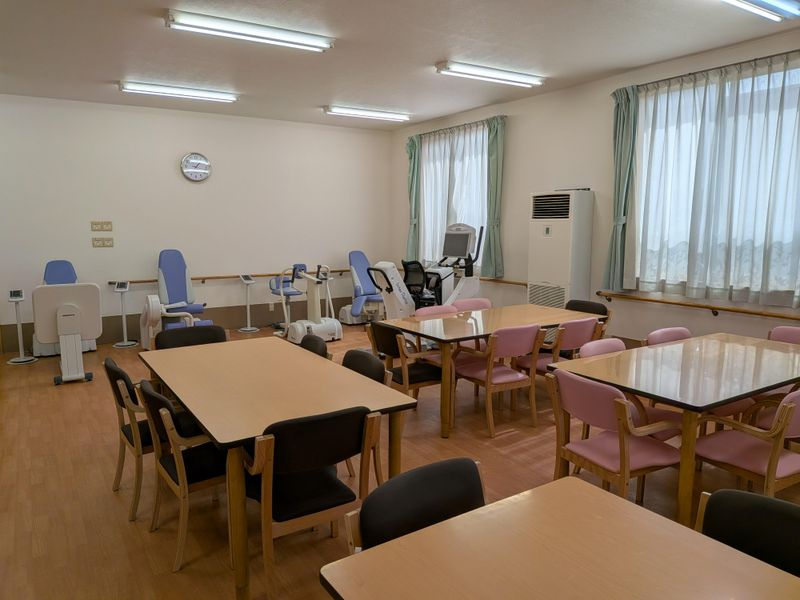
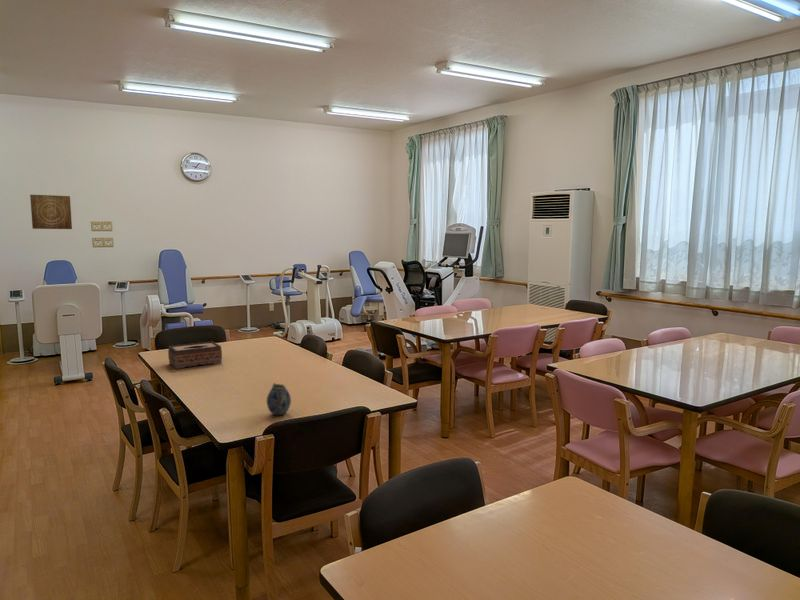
+ tissue box (195, 354)
+ wall art (51, 212)
+ teapot (279, 398)
